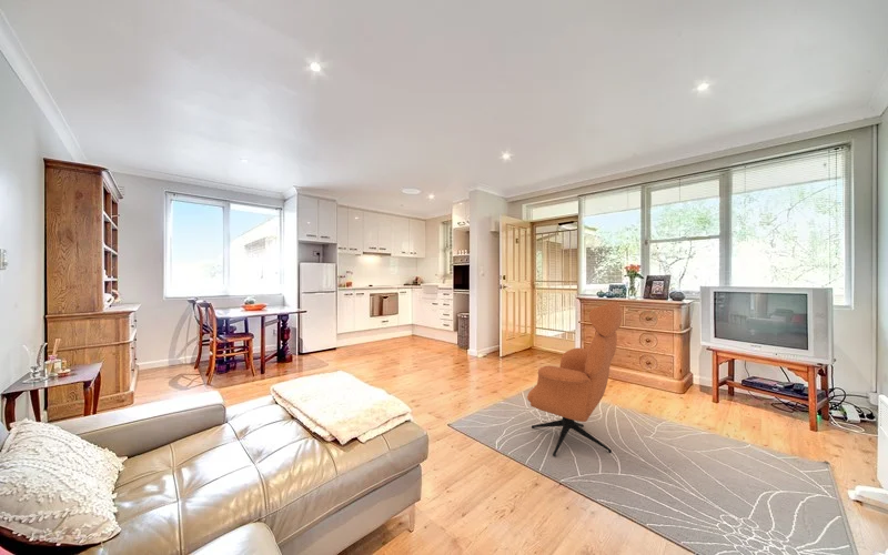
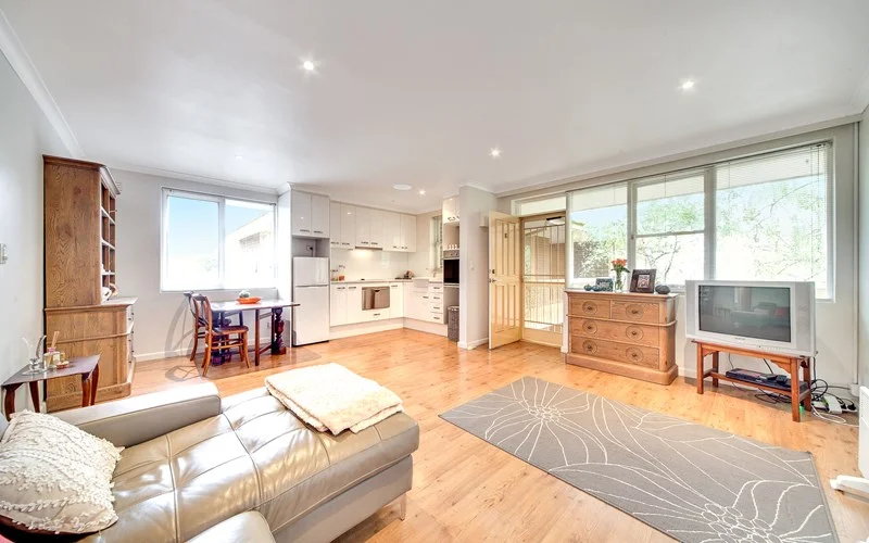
- armchair (571, 371)
